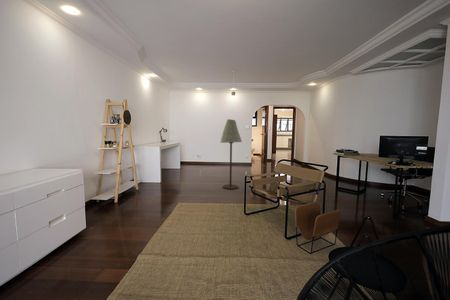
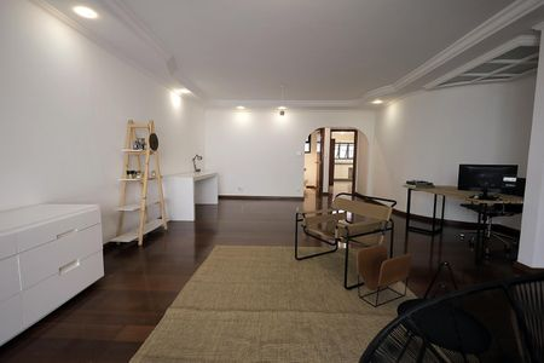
- floor lamp (230, 153)
